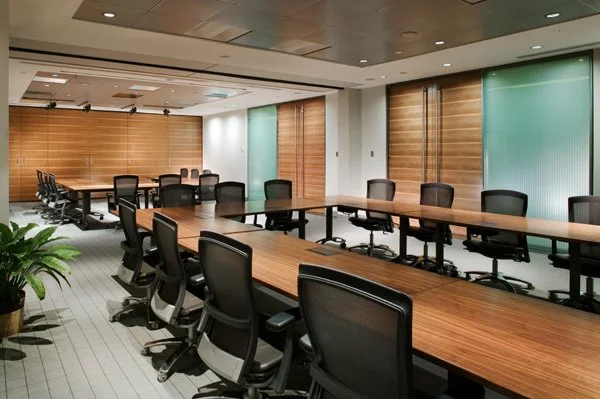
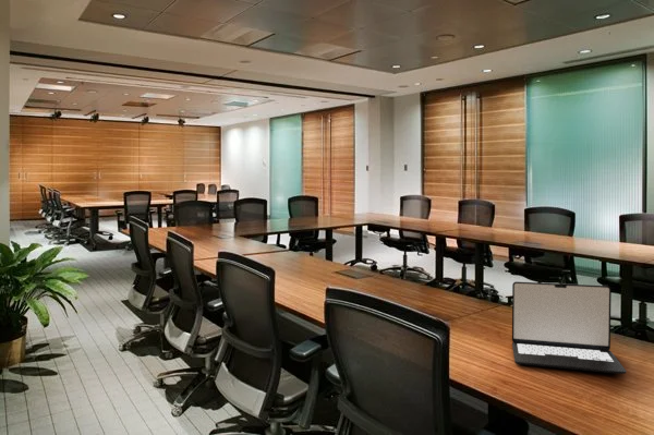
+ laptop (564, 324)
